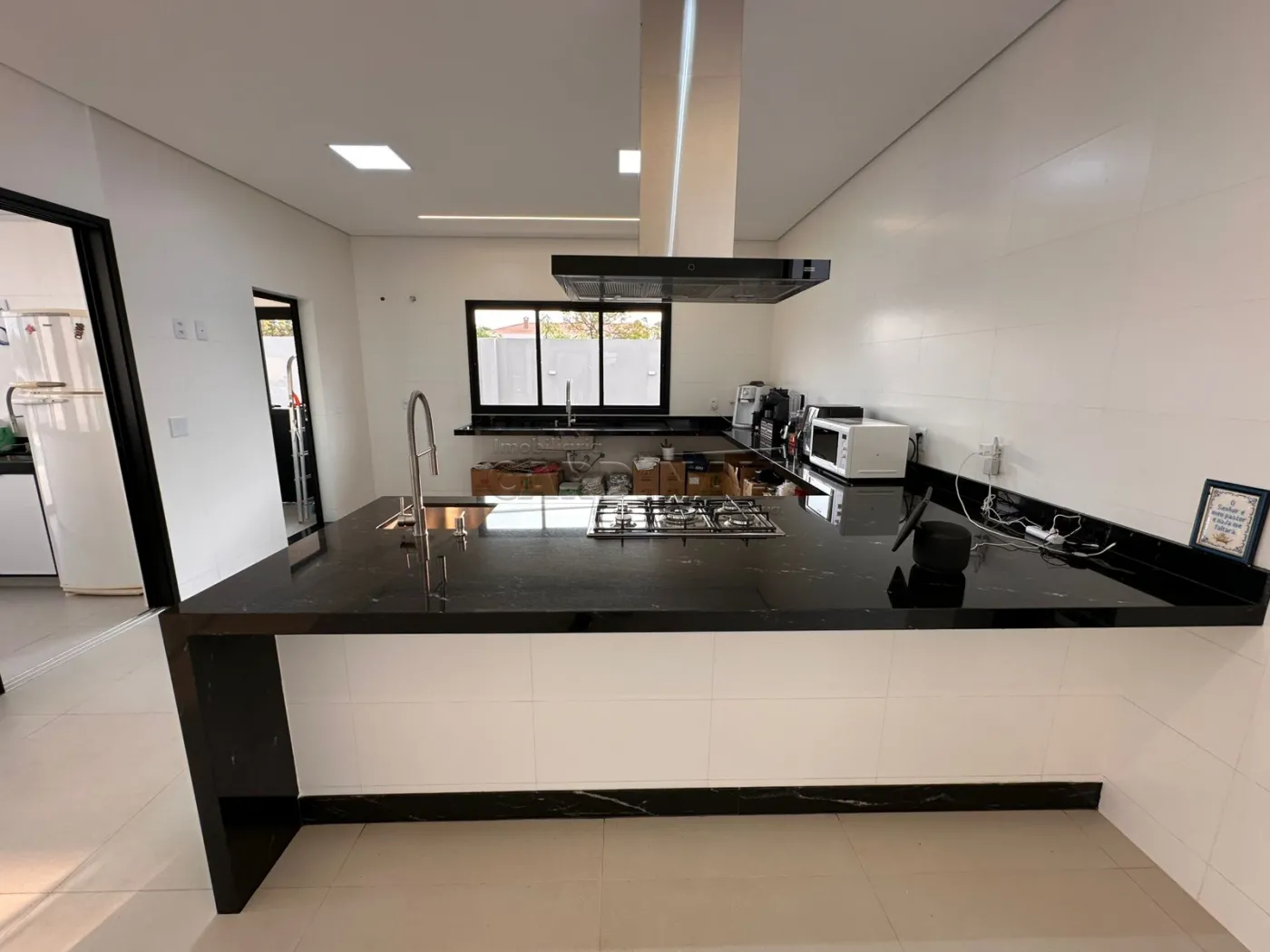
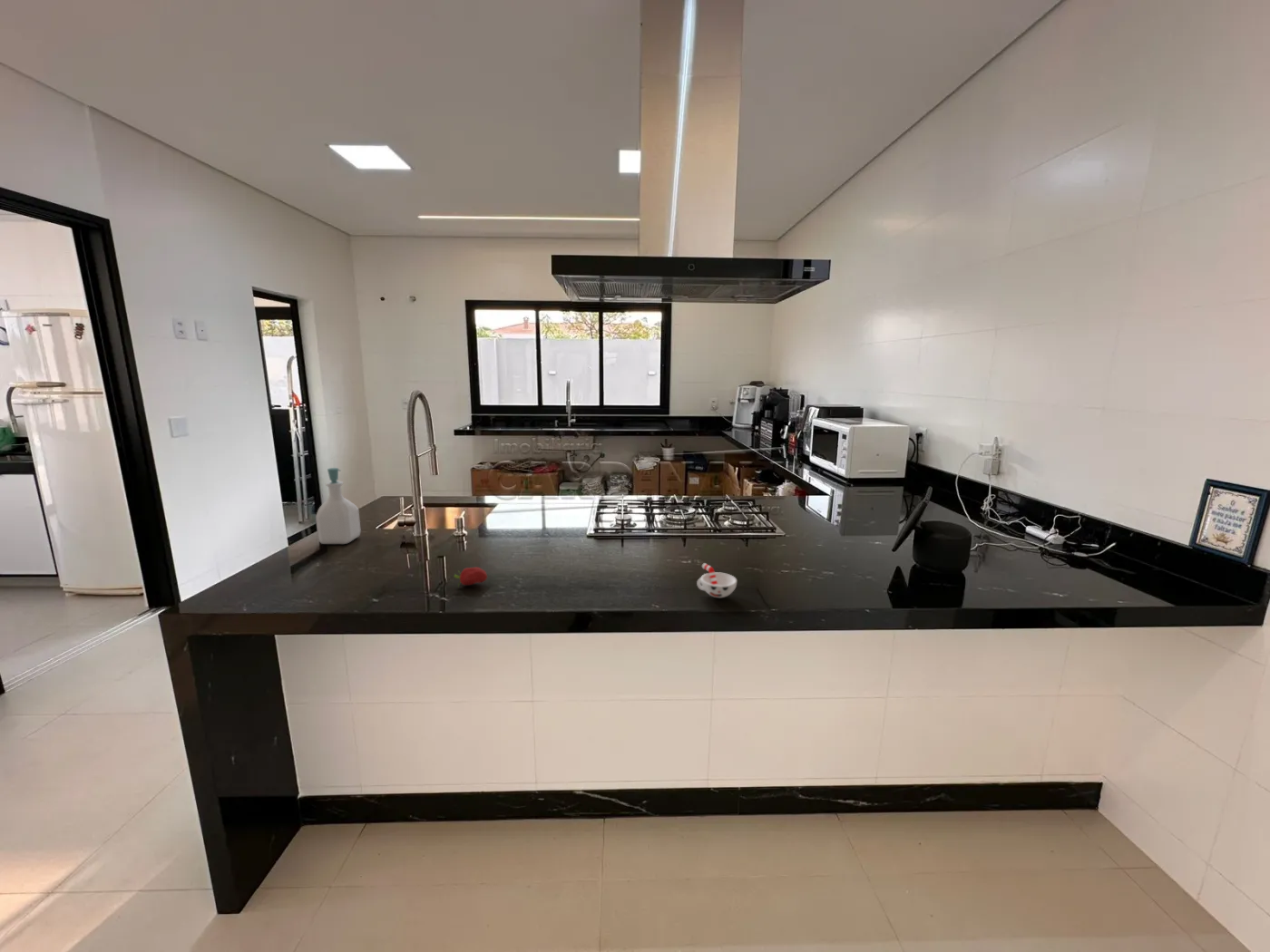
+ cup (717, 582)
+ soap bottle (337, 504)
+ fruit (470, 576)
